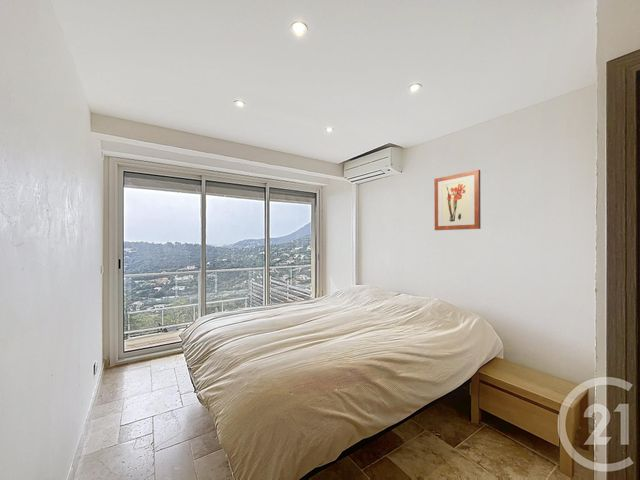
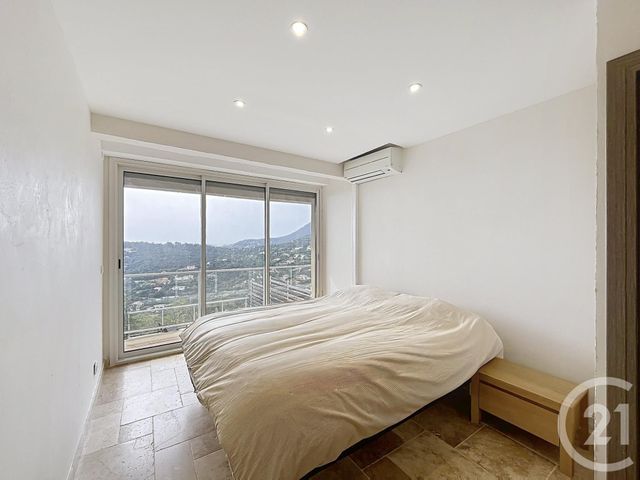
- wall art (455, 202)
